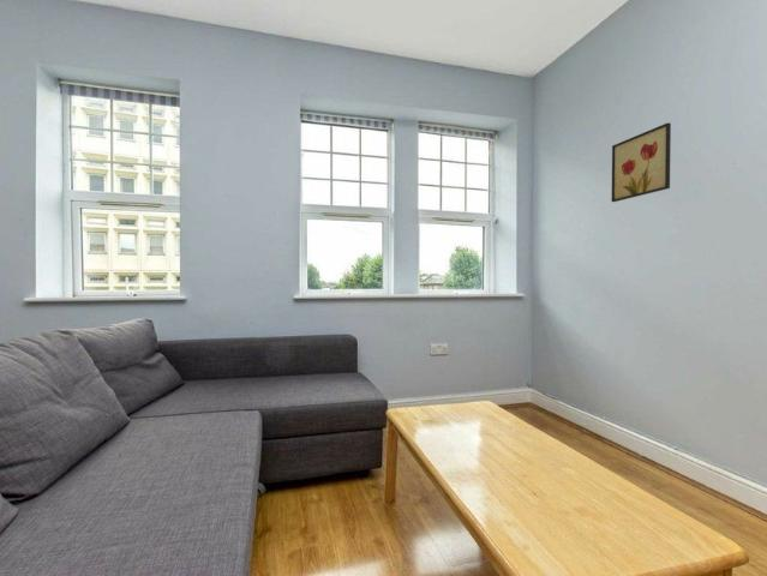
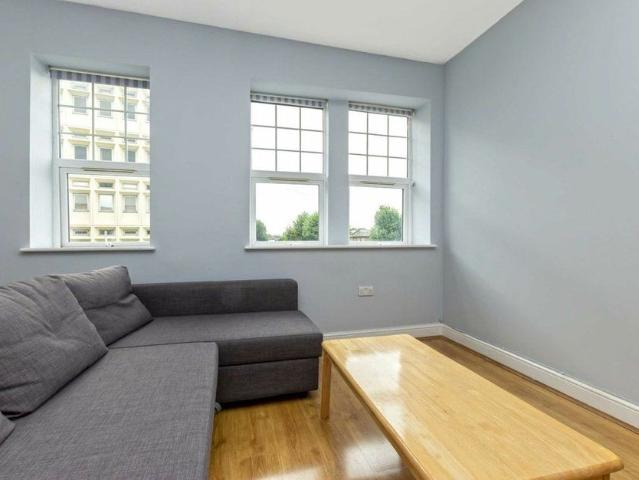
- wall art (640, 166)
